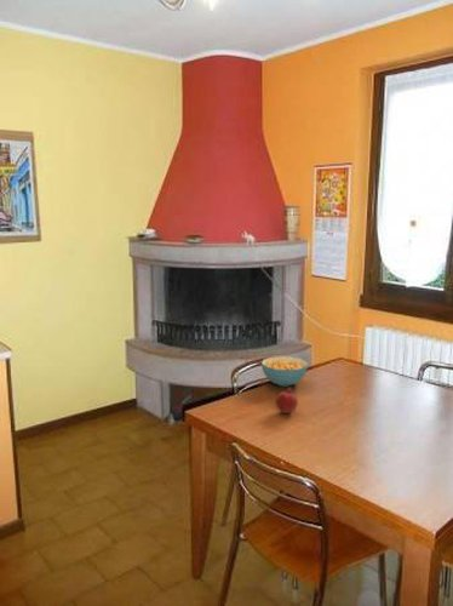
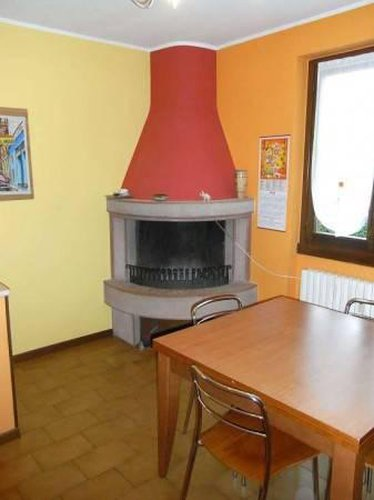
- fruit (286, 400)
- cereal bowl (283, 373)
